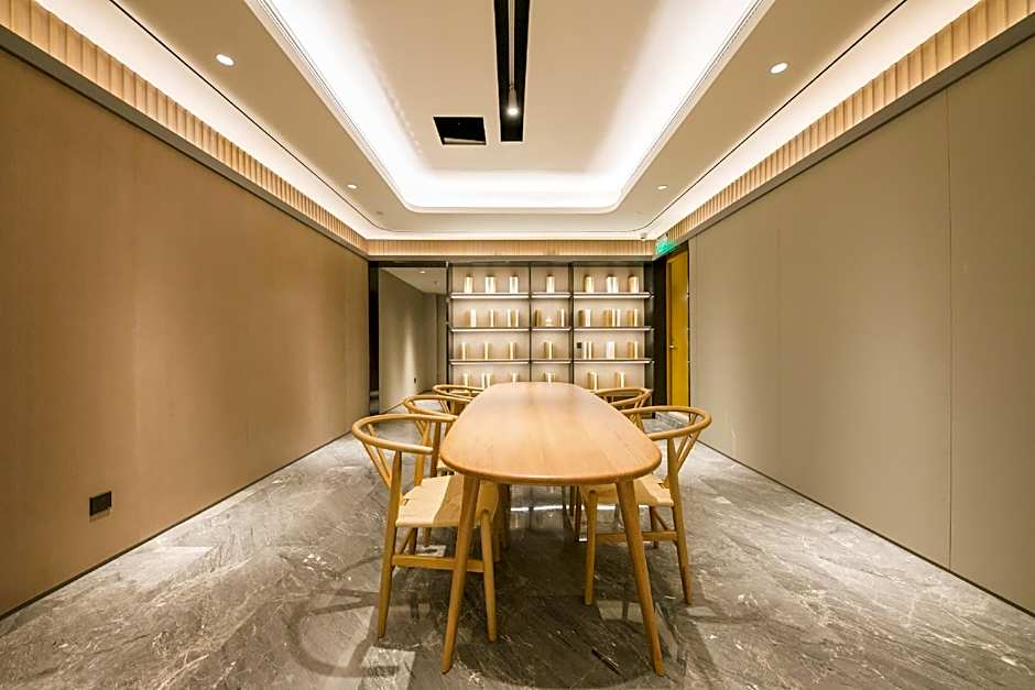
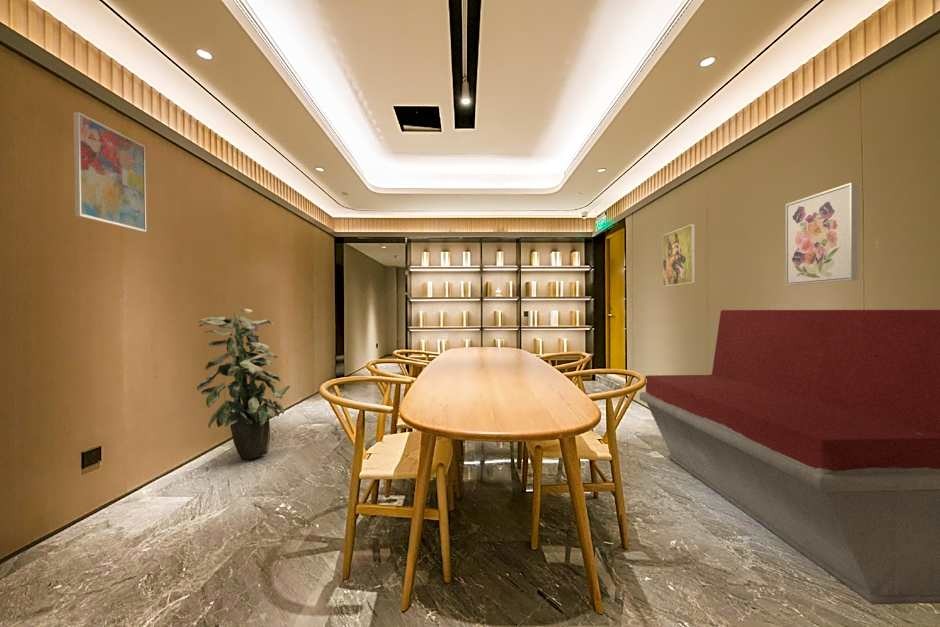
+ wall art (818, 238)
+ bench (762, 408)
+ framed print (677, 257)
+ wall art (113, 177)
+ indoor plant (243, 383)
